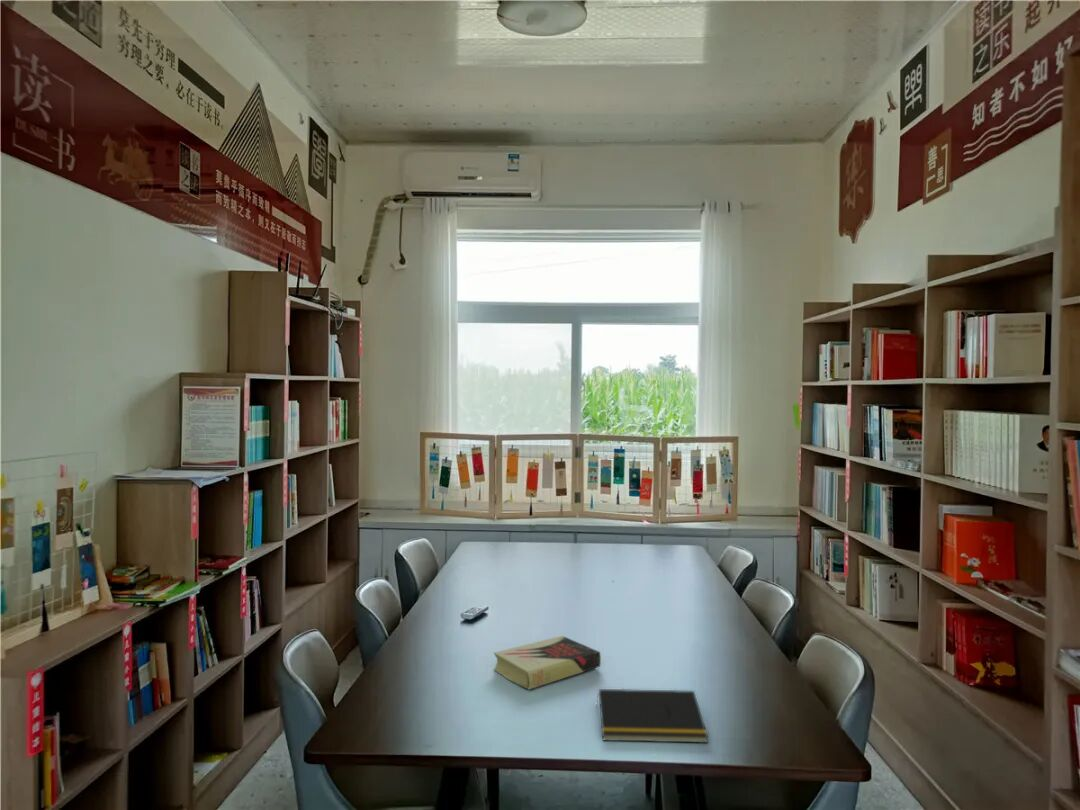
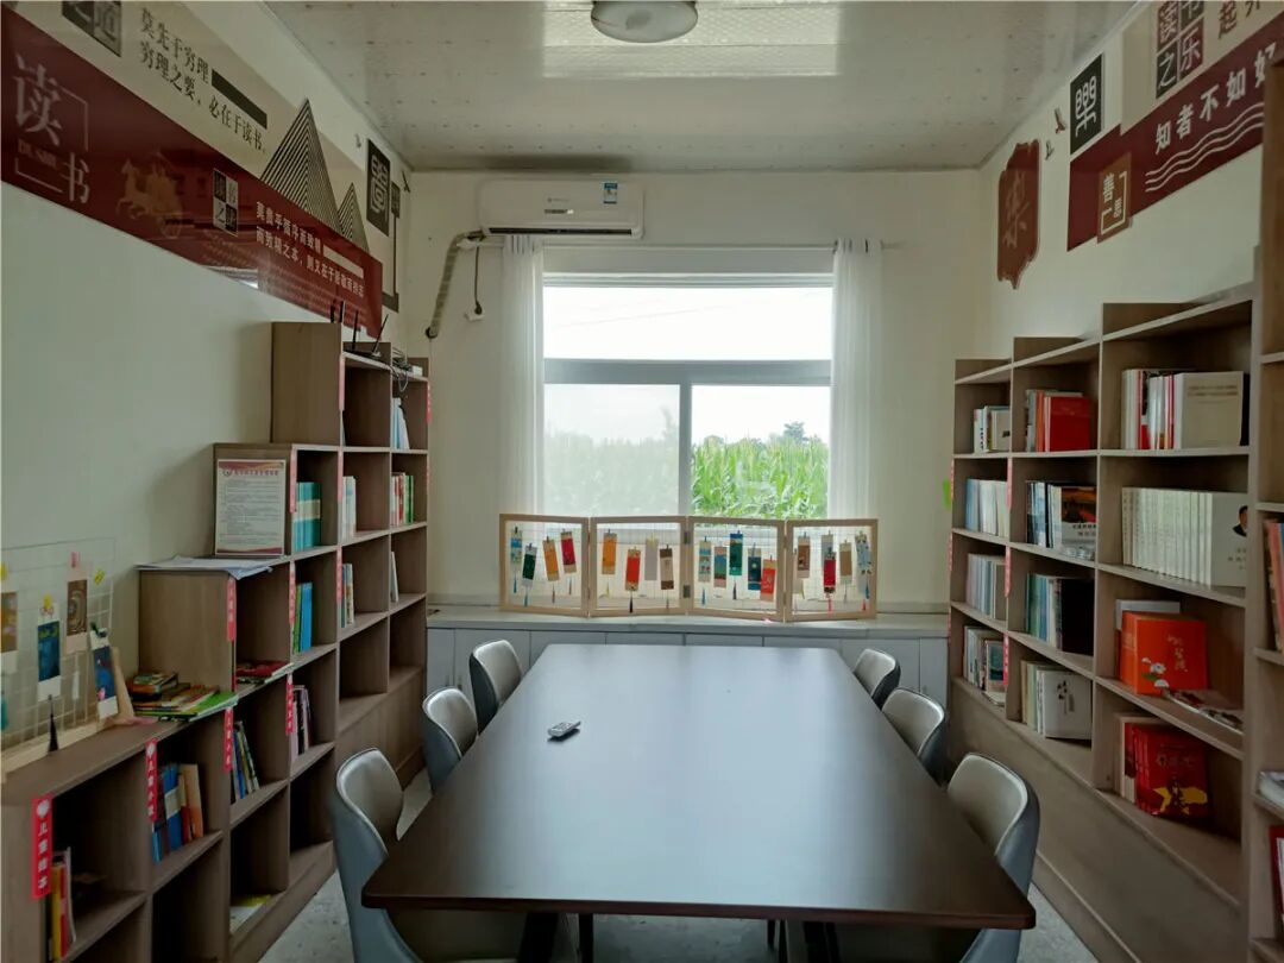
- book (546, 660)
- notepad (650, 714)
